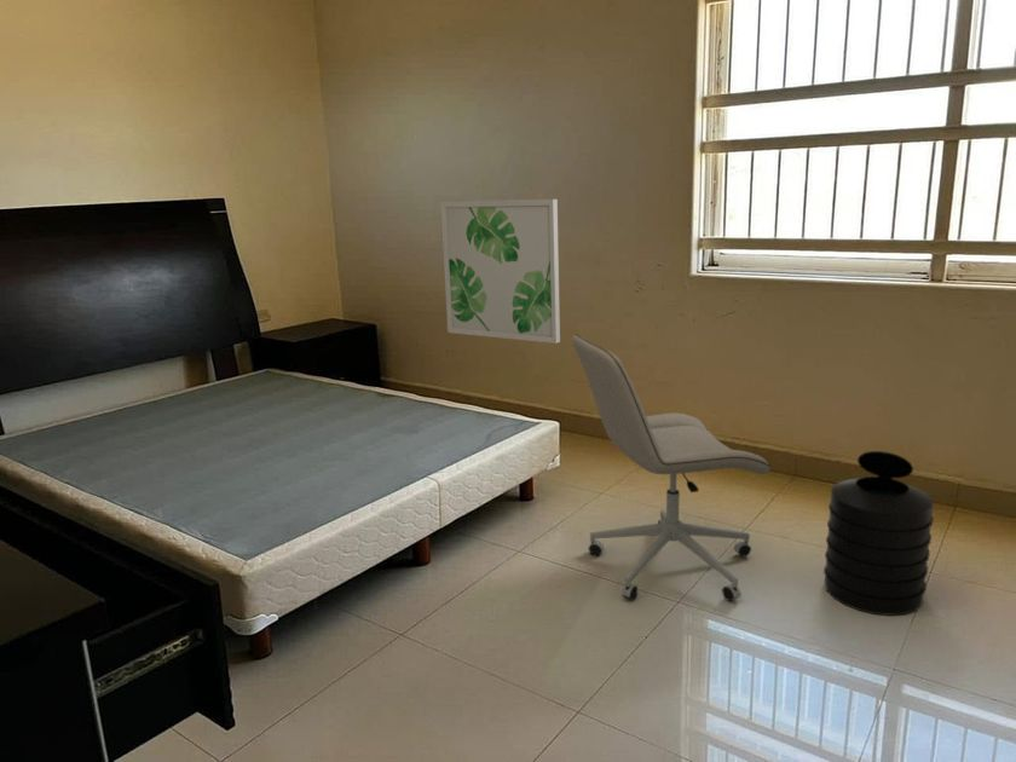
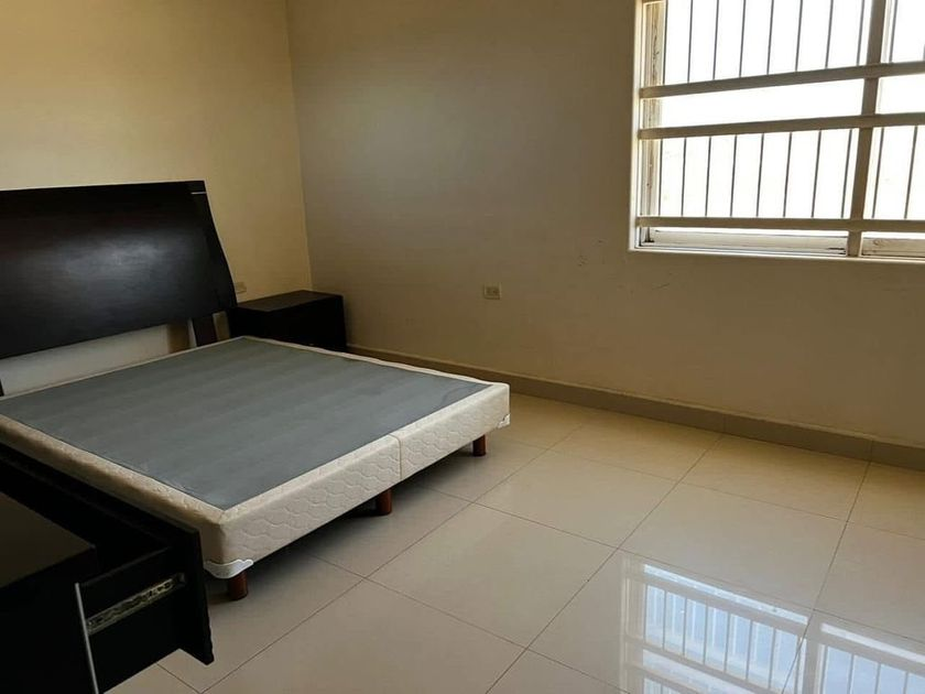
- wall art (498, 270)
- office chair (671, 454)
- trash can (878, 521)
